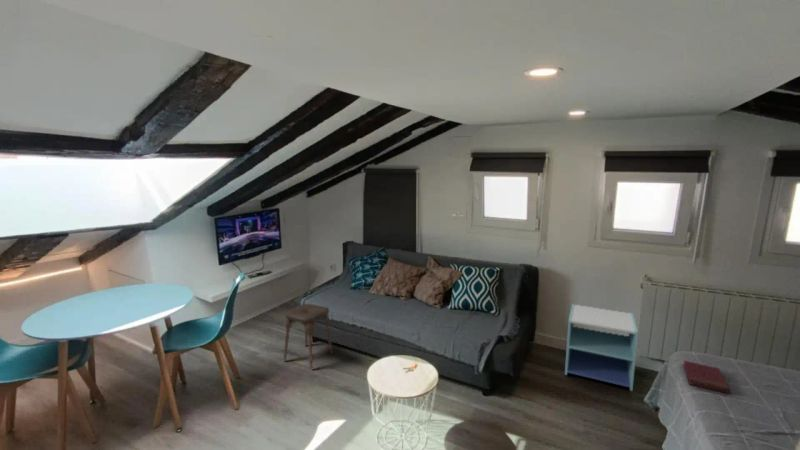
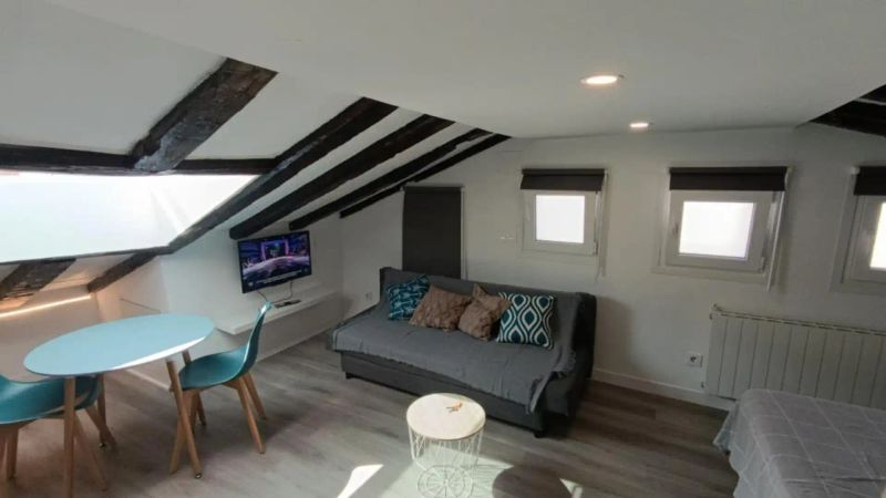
- book (704, 375)
- stool (308, 334)
- nightstand (599, 342)
